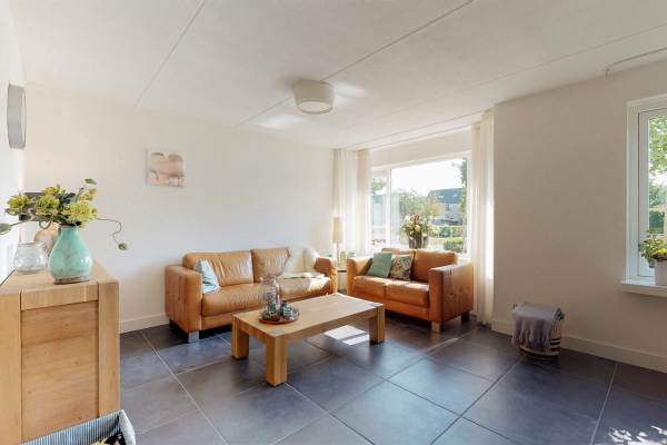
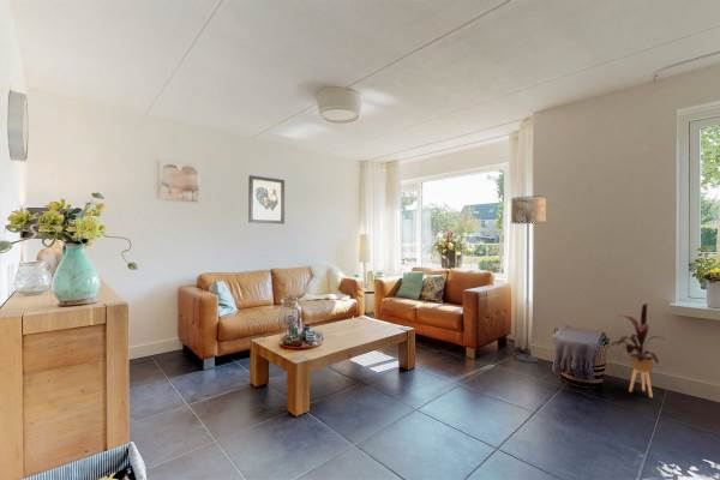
+ wall art (266, 200)
+ floor lamp (527, 278)
+ house plant (635, 346)
